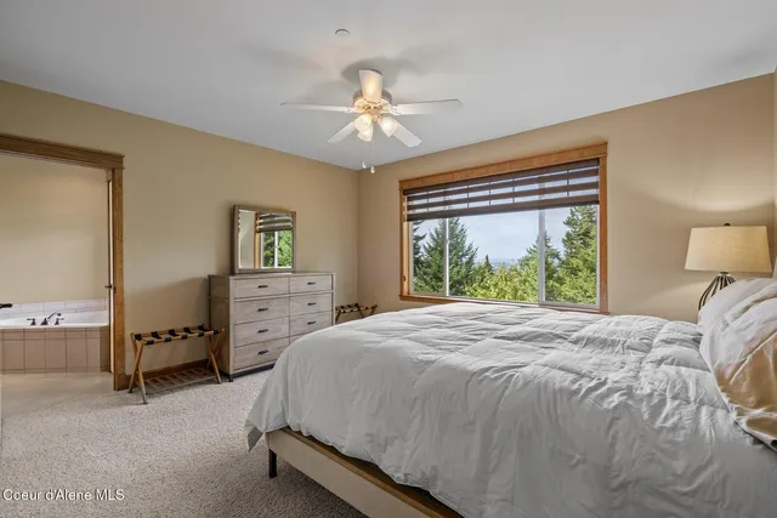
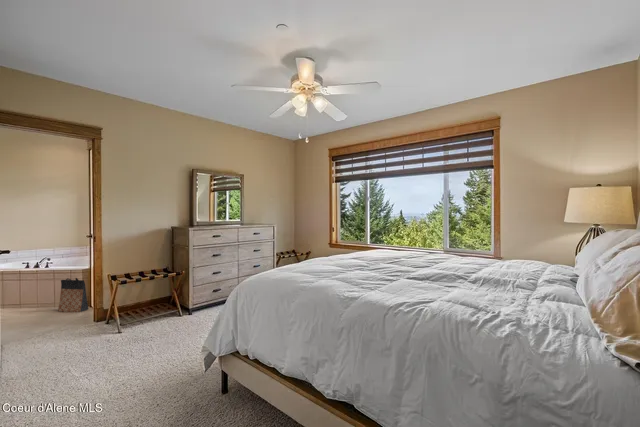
+ bag (72, 293)
